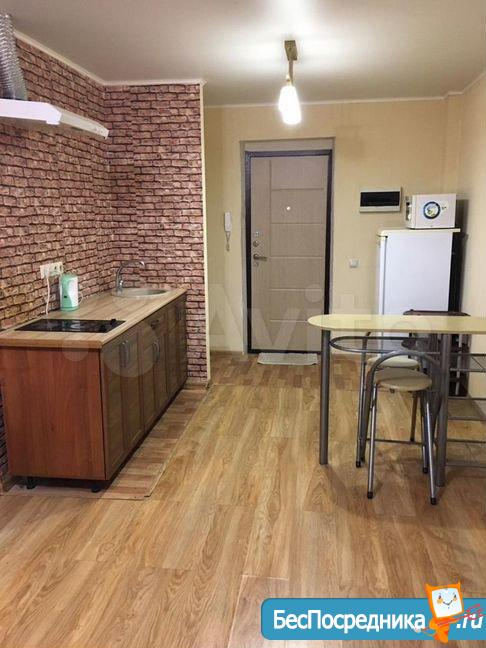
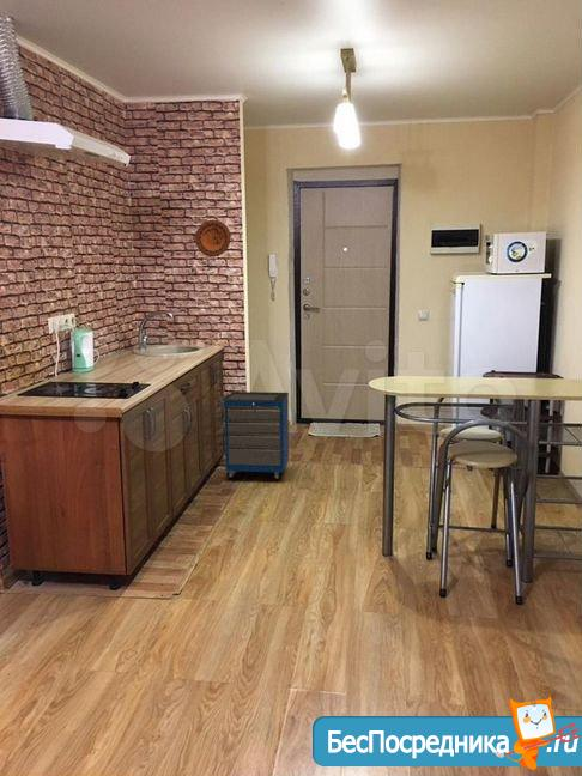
+ decorative plate (212, 238)
+ cabinet (254, 435)
